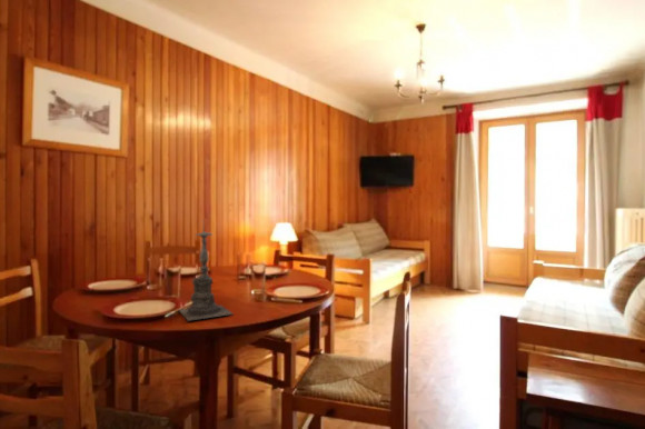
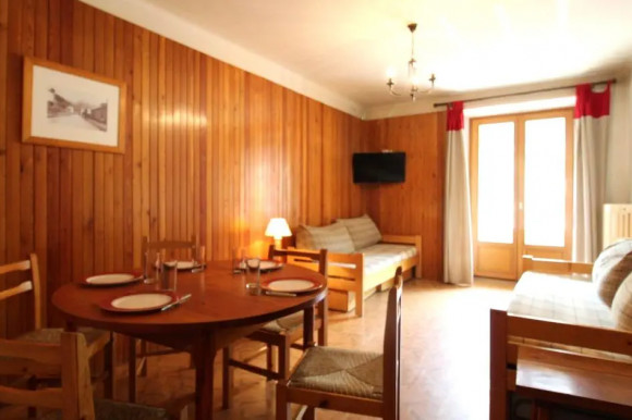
- candle holder (205, 266)
